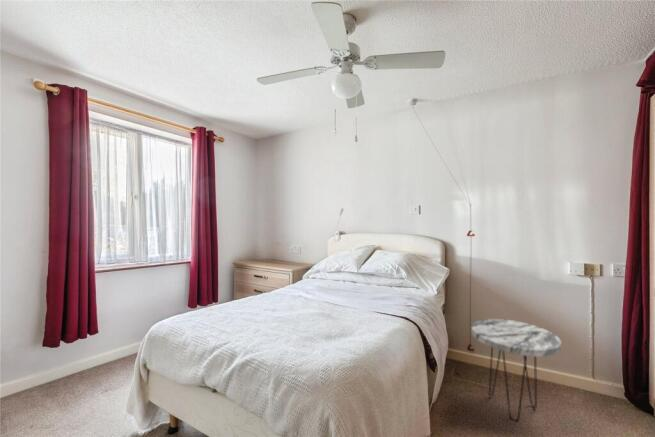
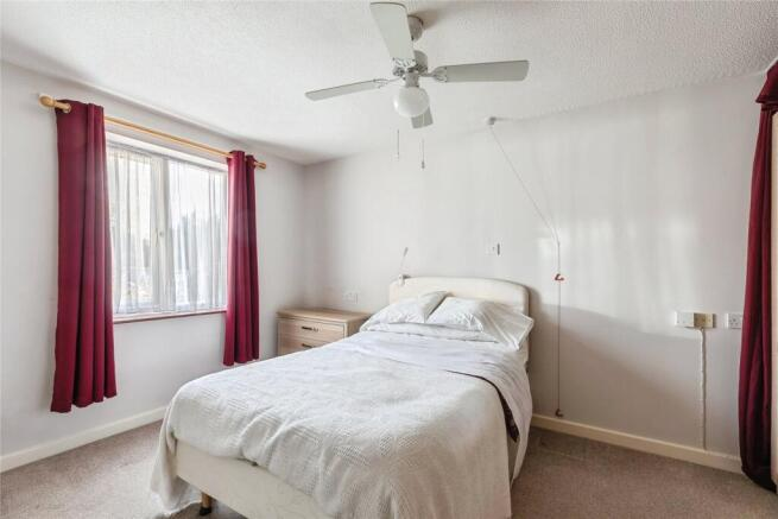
- side table (506, 373)
